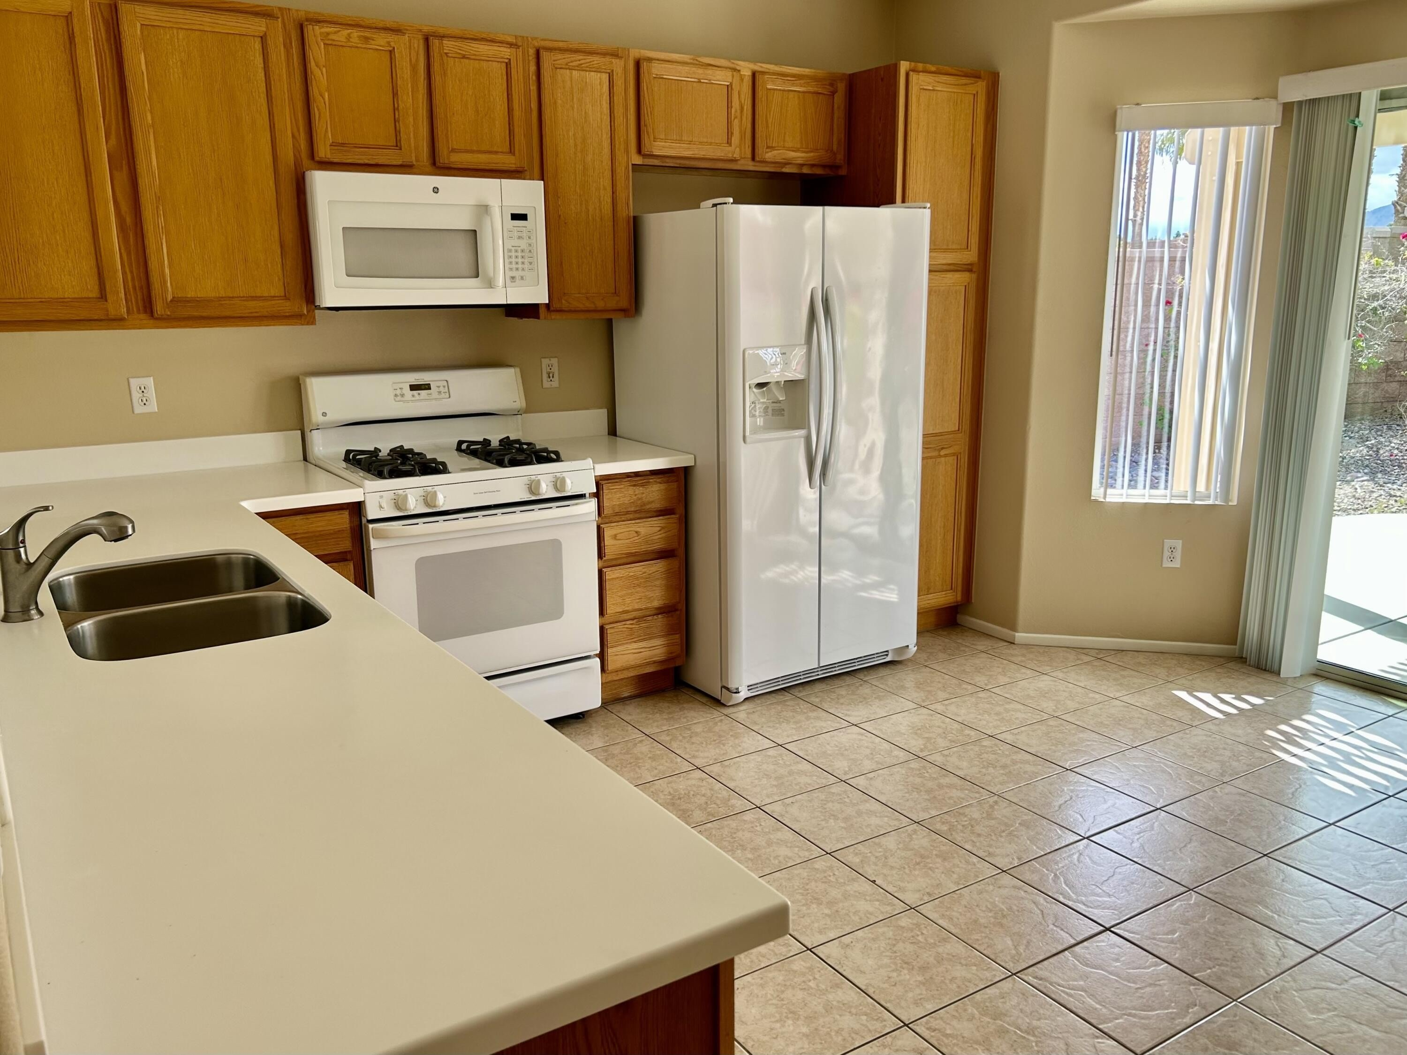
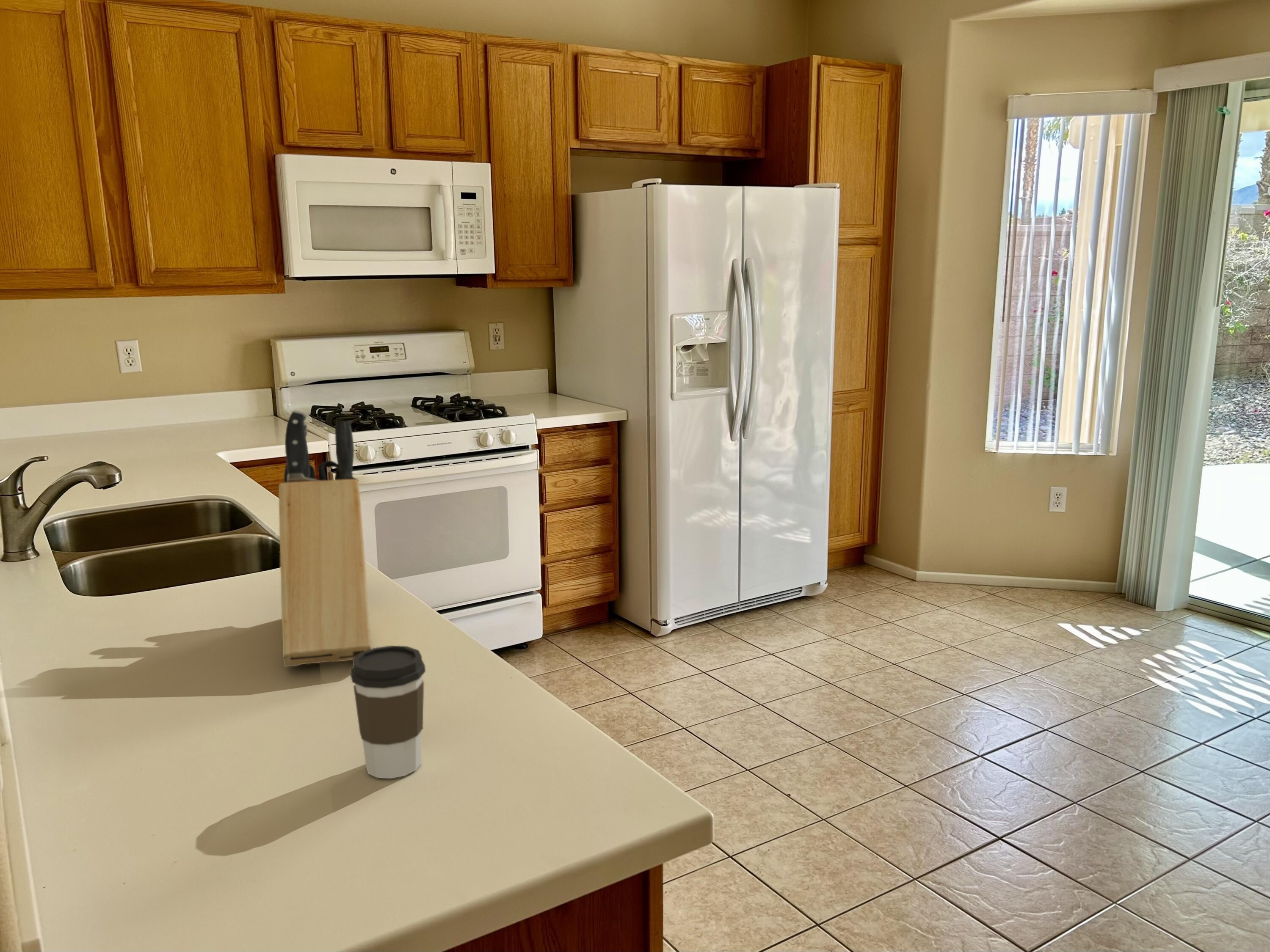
+ coffee cup (390, 712)
+ knife block (321, 526)
